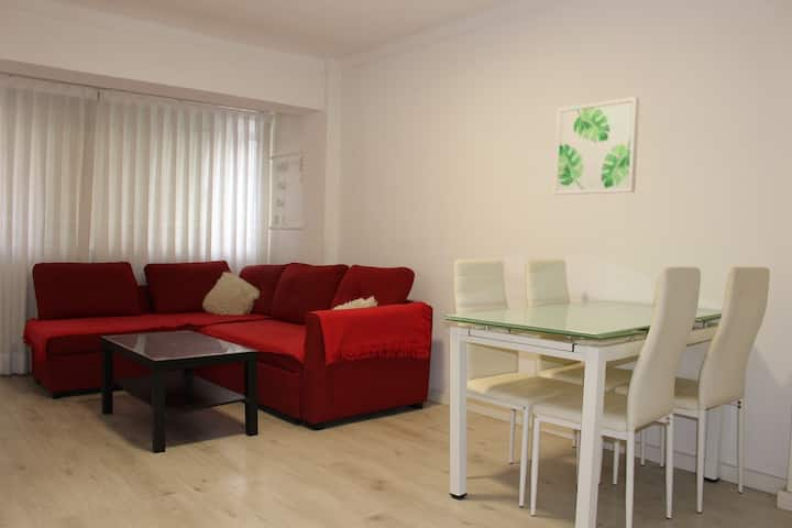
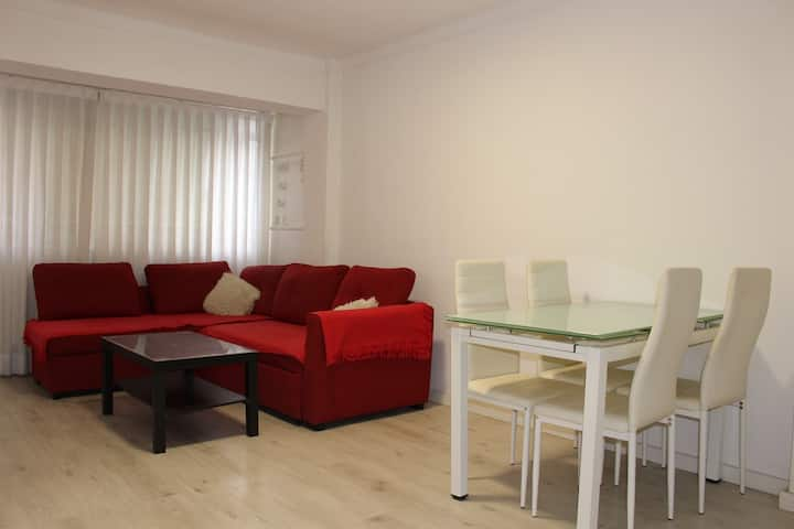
- wall art (594, 147)
